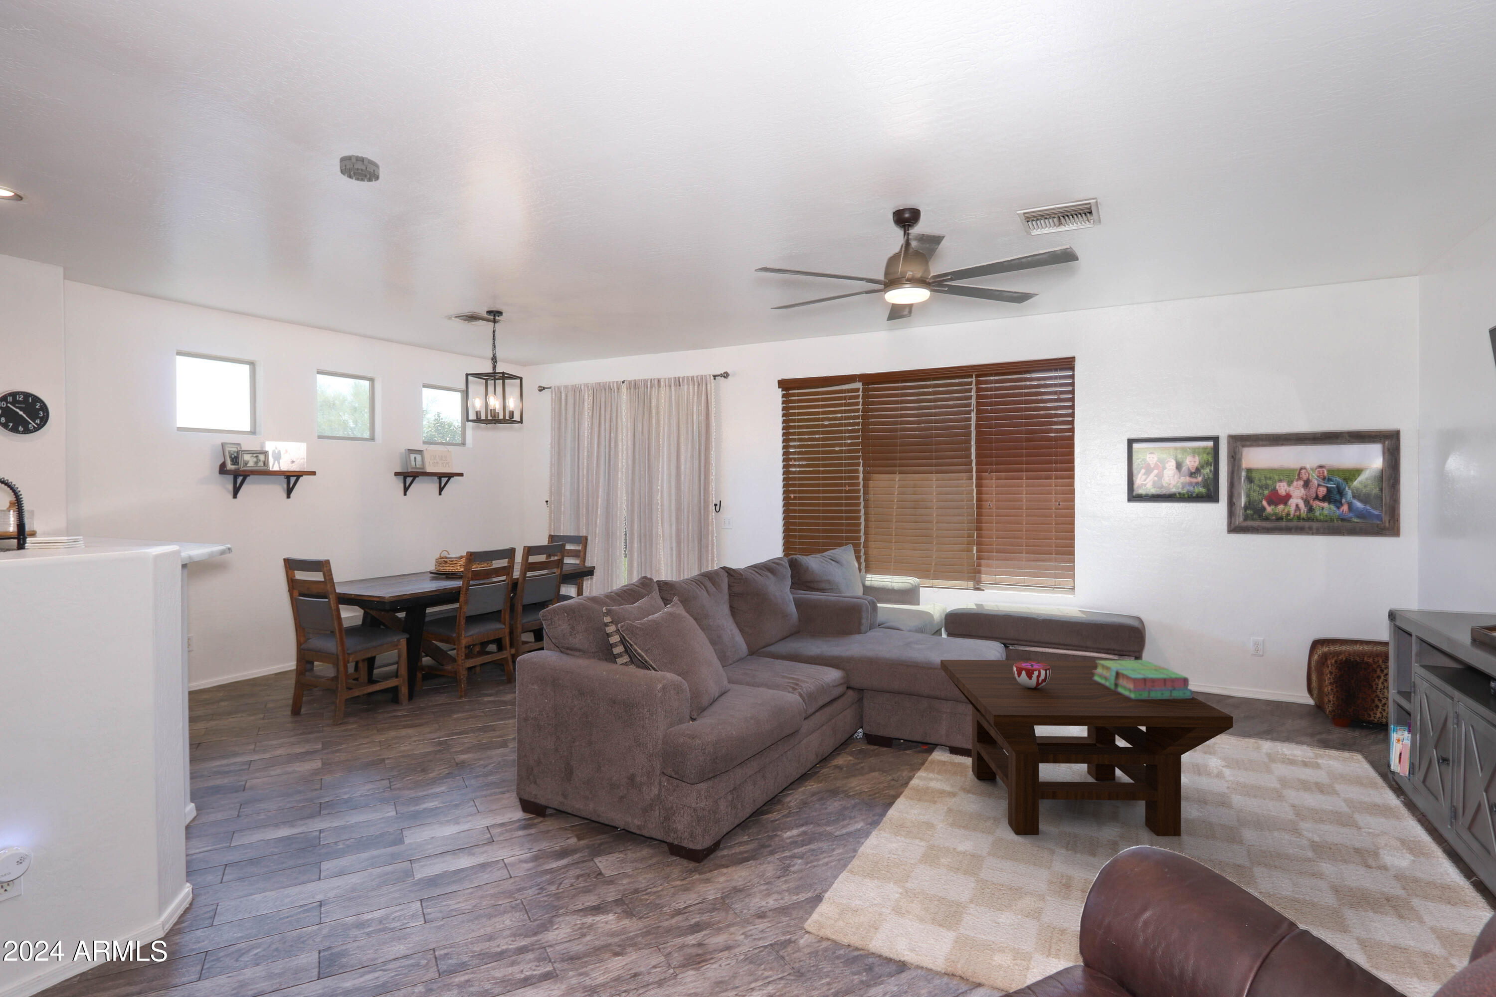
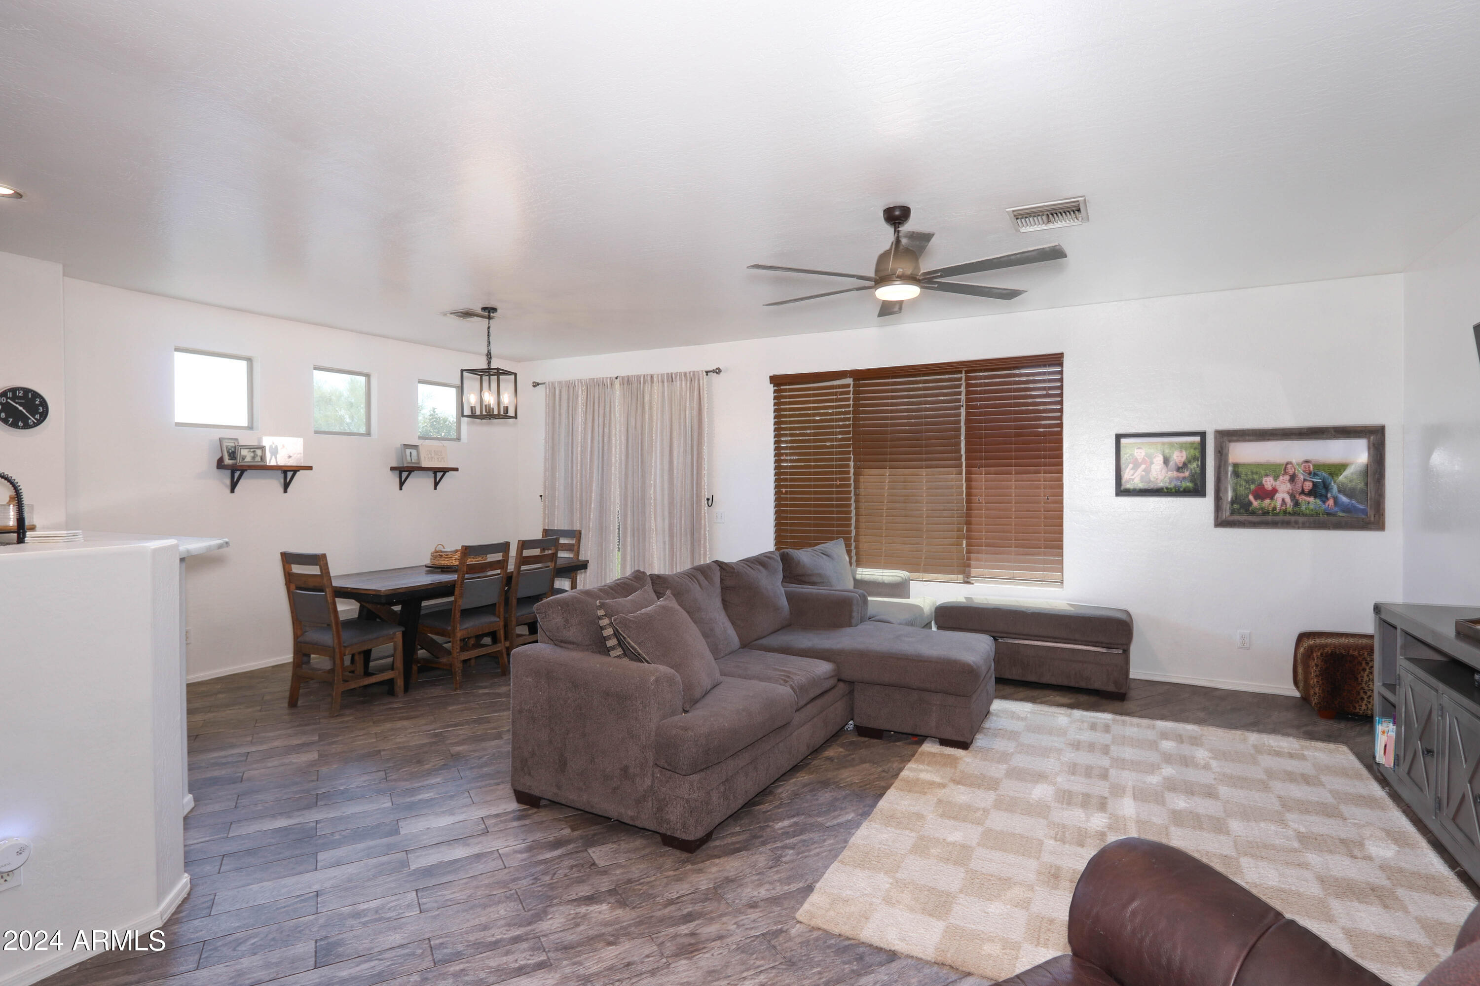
- decorative bowl (1032, 675)
- smoke detector (360, 168)
- stack of books (1140, 678)
- coffee table (1065, 742)
